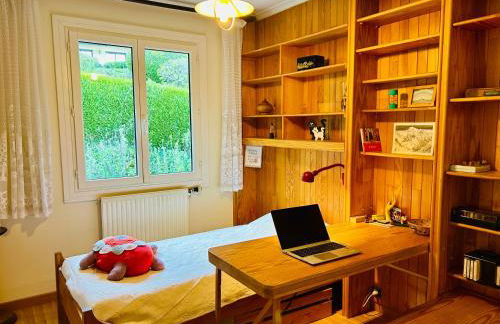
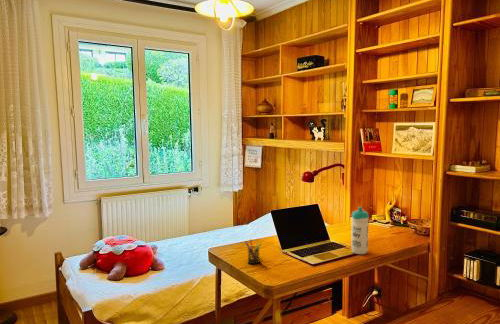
+ water bottle (359, 229)
+ pen holder (254, 250)
